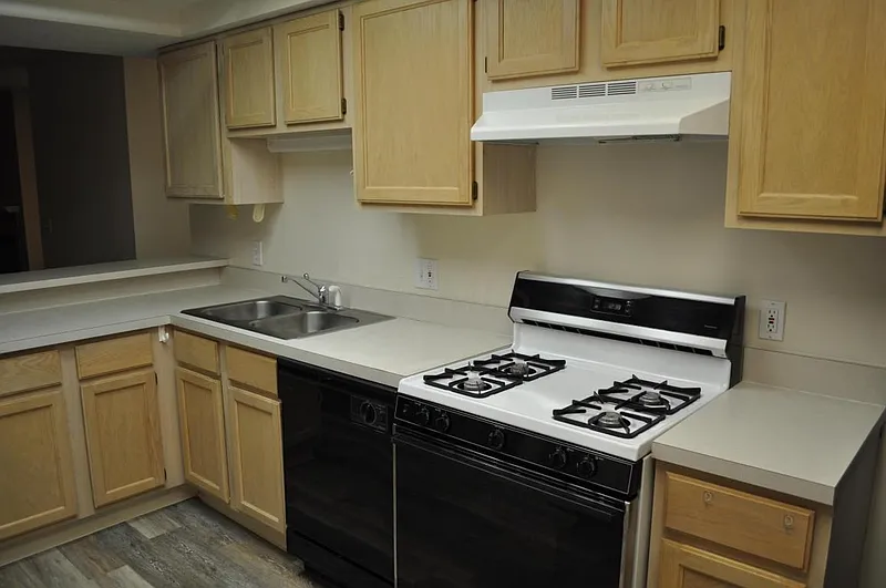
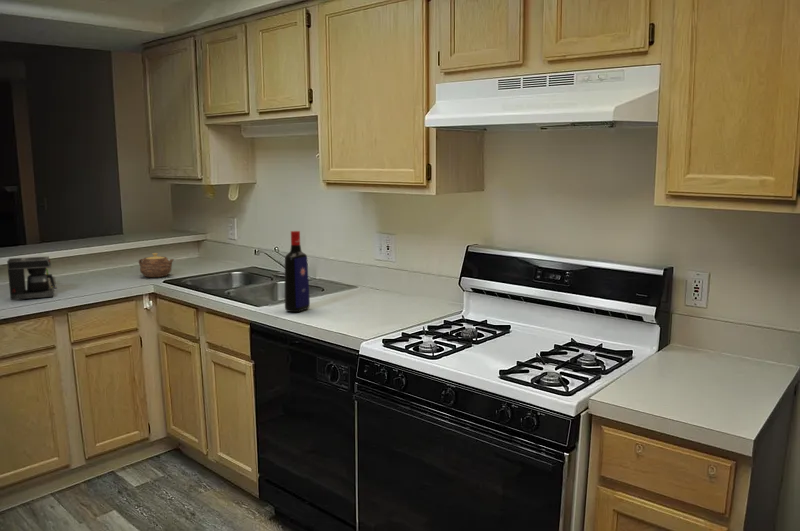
+ teapot (156, 264)
+ liquor bottle (296, 271)
+ coffee maker (33, 273)
